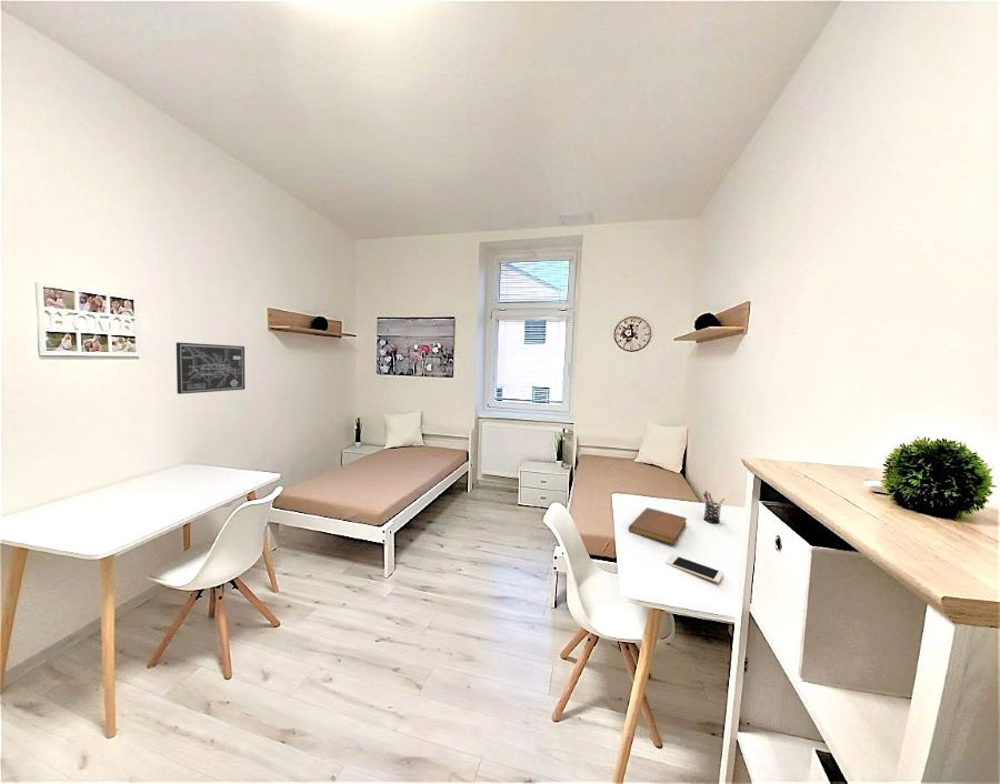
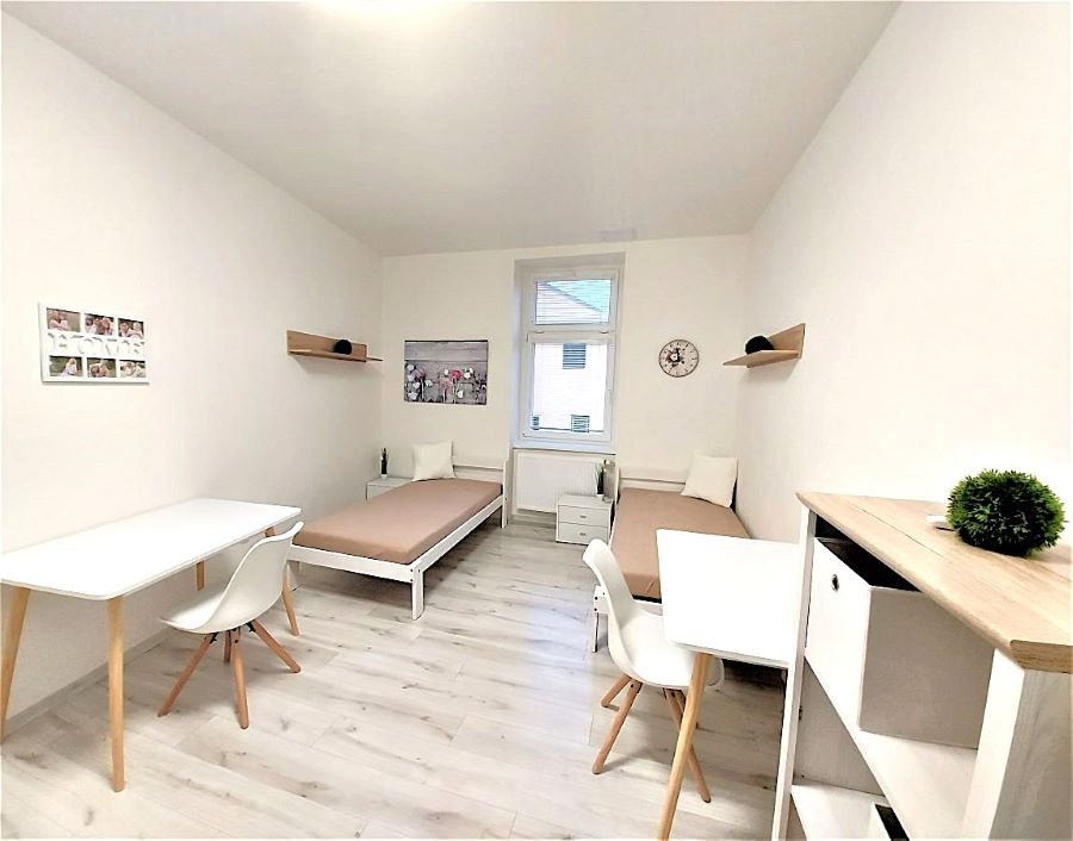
- cell phone (693, 567)
- wall art (213, 368)
- pen holder (711, 505)
- notebook (658, 524)
